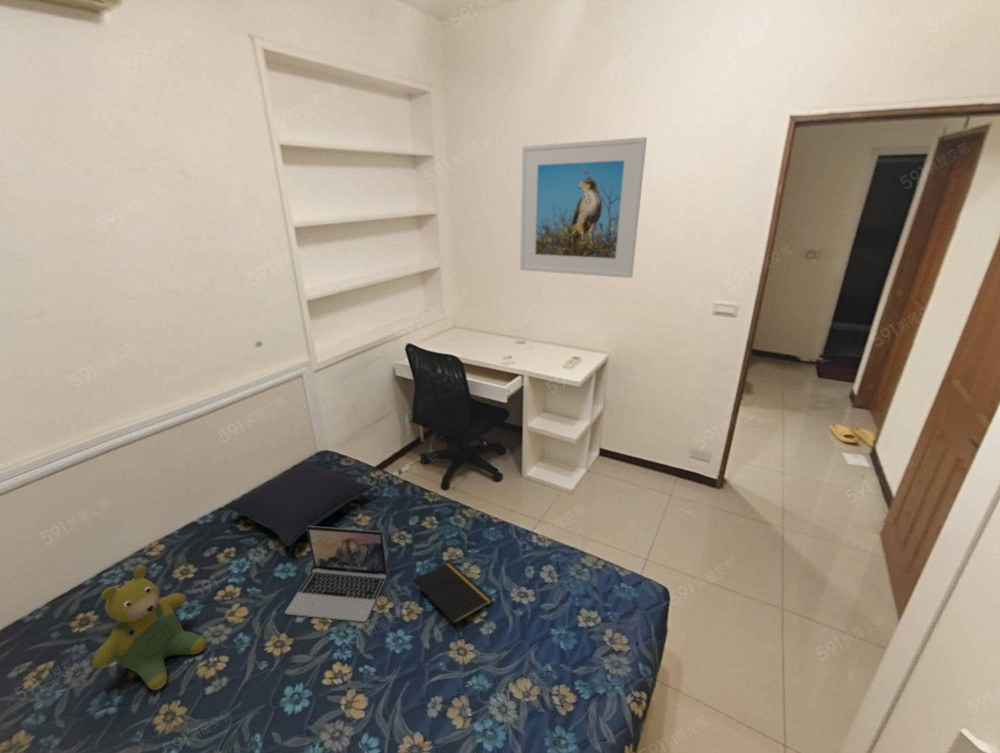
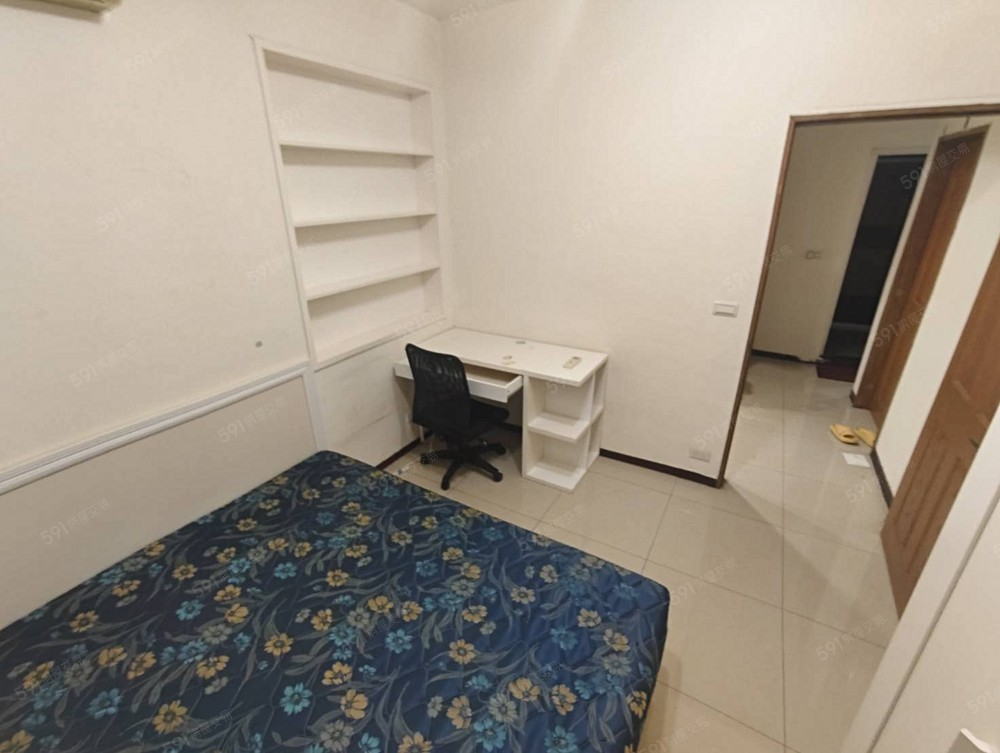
- notepad (452, 590)
- teddy bear (149, 622)
- pillow (300, 497)
- laptop (335, 572)
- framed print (576, 211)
